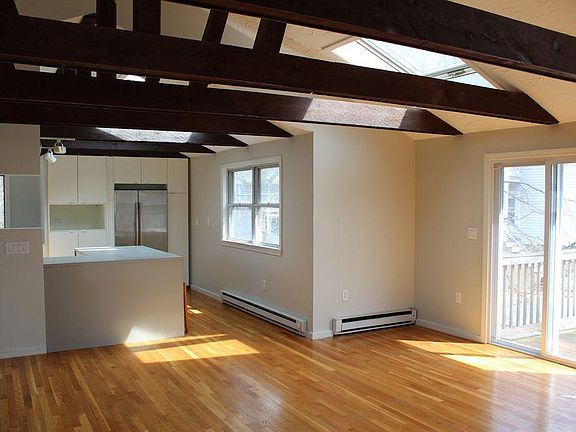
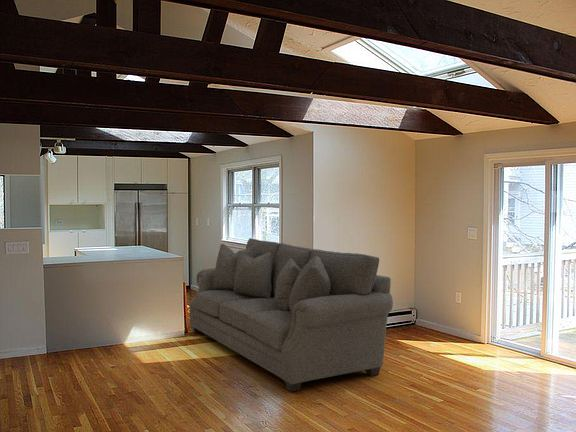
+ sofa (276, 297)
